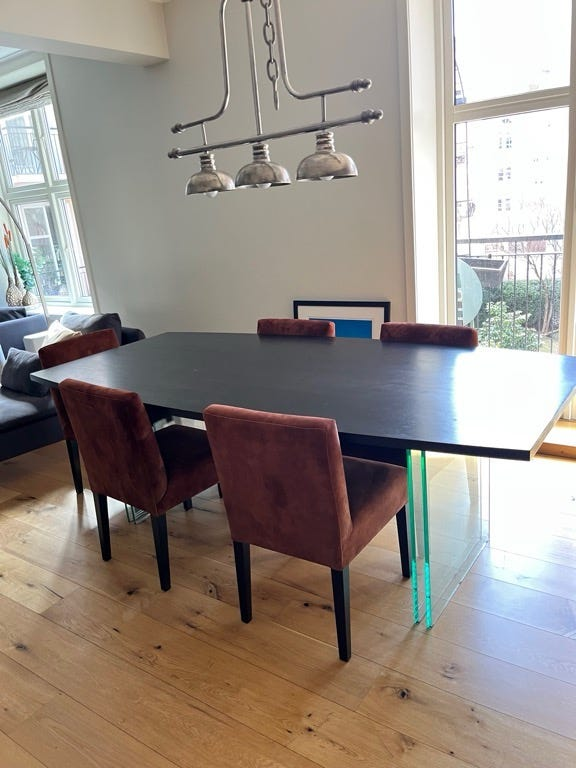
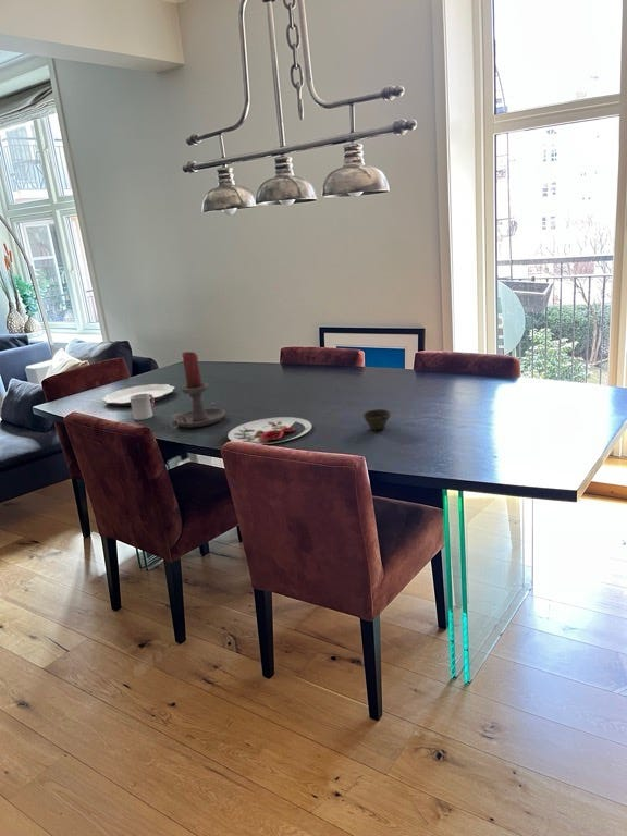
+ cup (144, 405)
+ plate (138, 393)
+ cup (378, 420)
+ plate (269, 429)
+ candle holder (189, 389)
